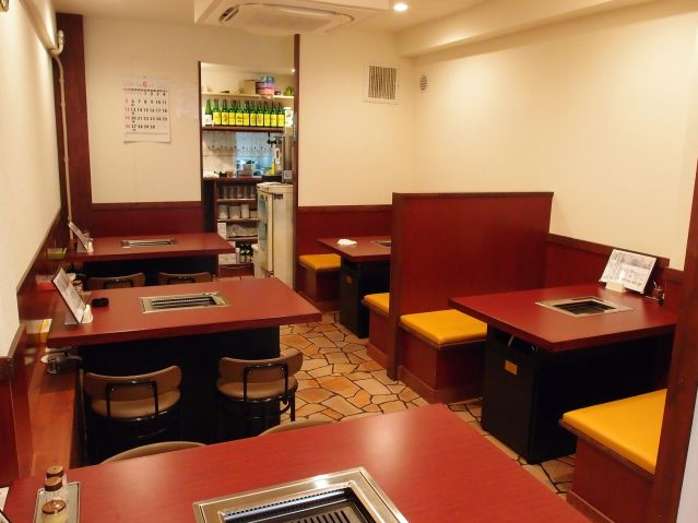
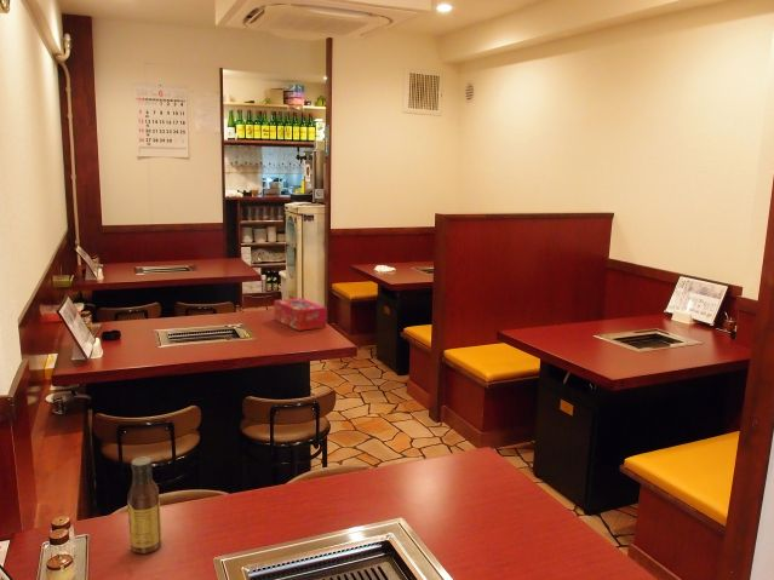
+ sauce bottle (144, 504)
+ tissue box (299, 312)
